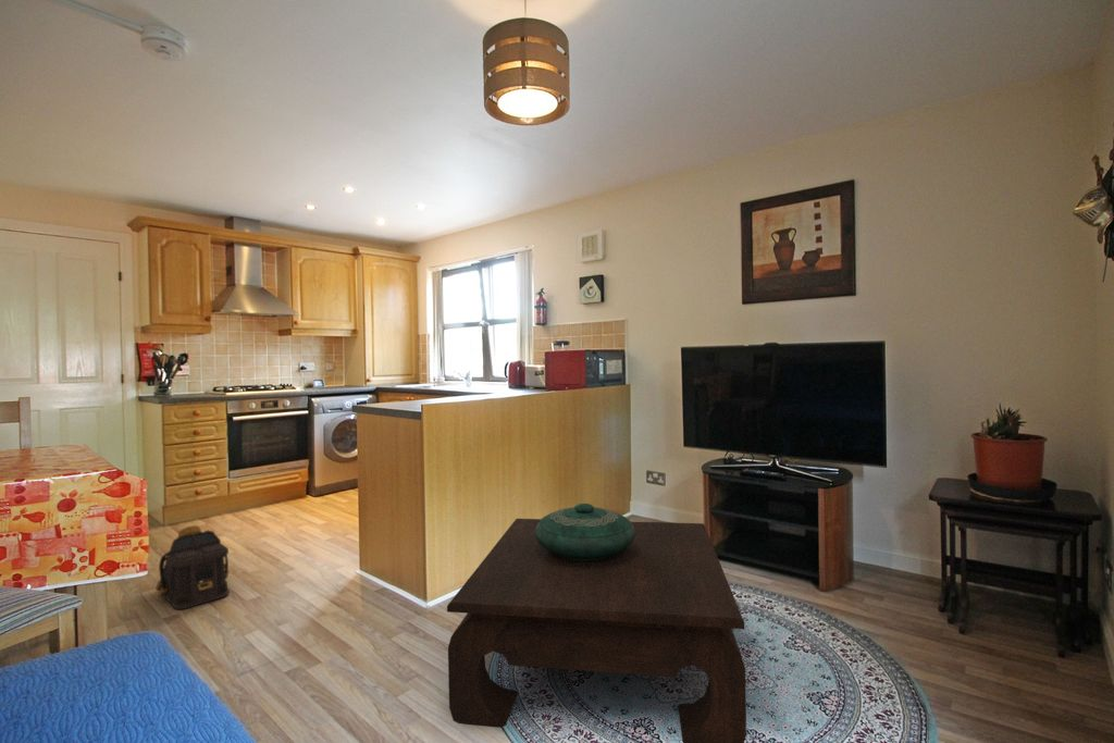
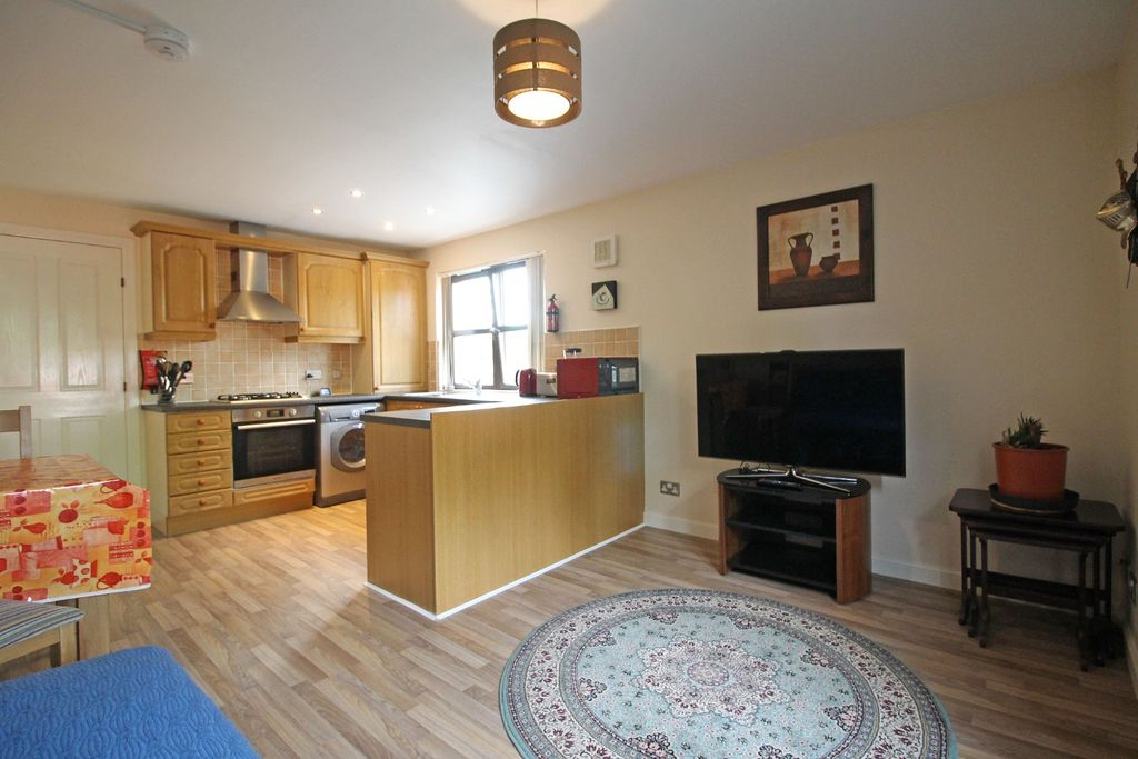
- decorative bowl (584, 527)
- coffee table (601, 607)
- backpack (194, 560)
